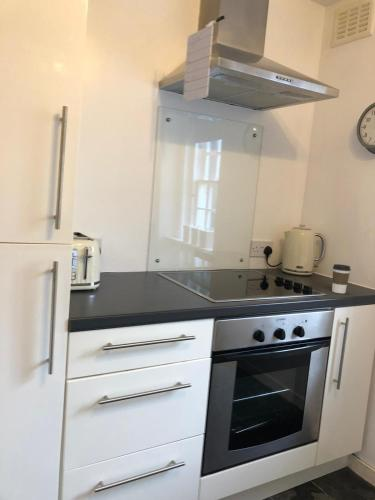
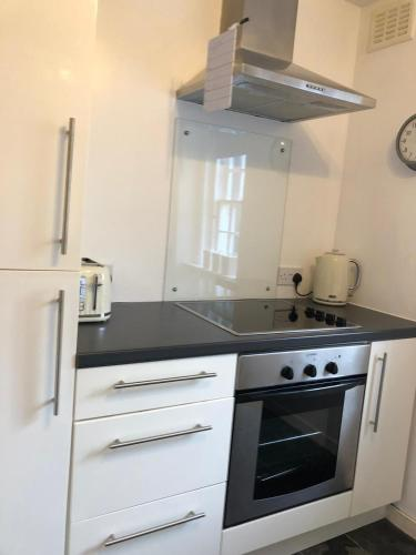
- coffee cup (340, 278)
